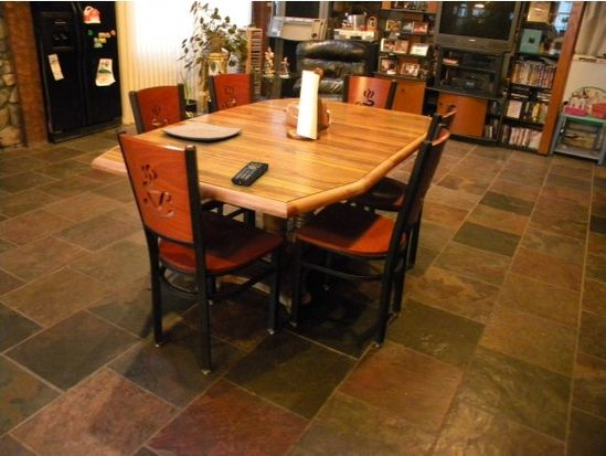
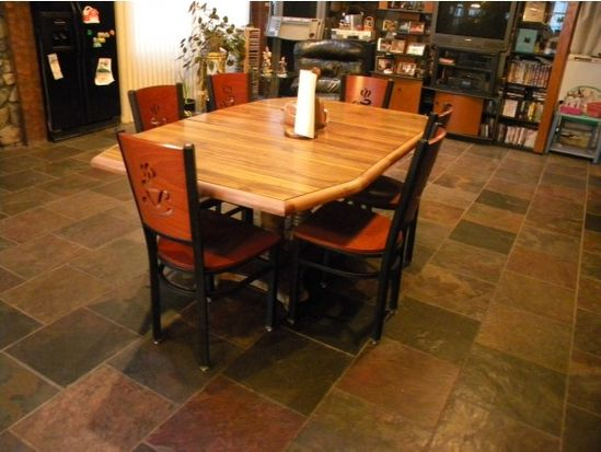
- plate (202, 131)
- remote control (251, 172)
